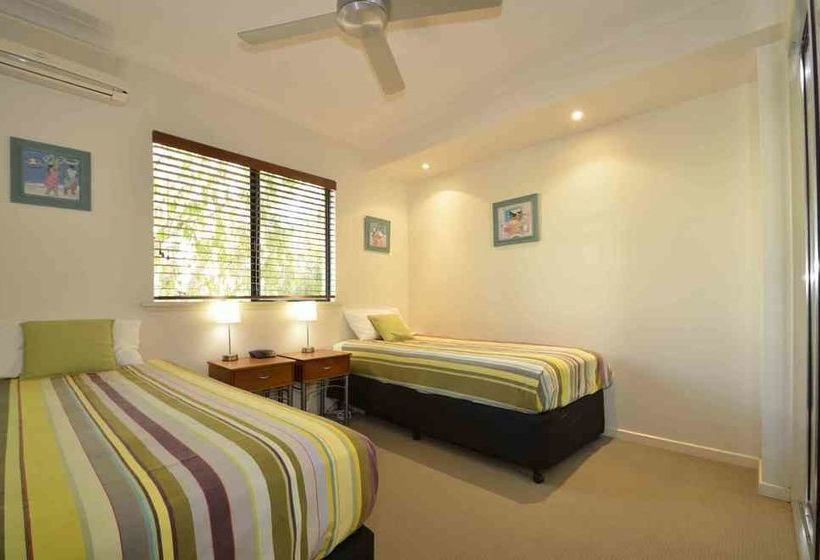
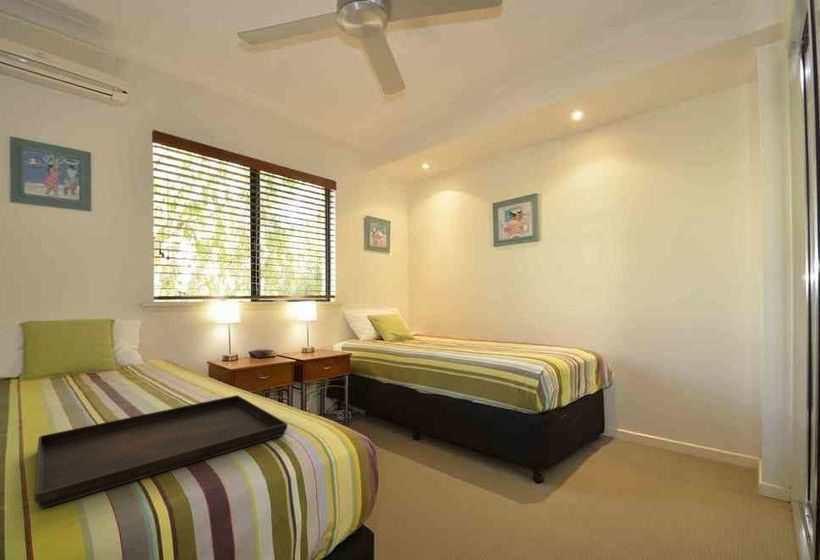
+ serving tray (167, 435)
